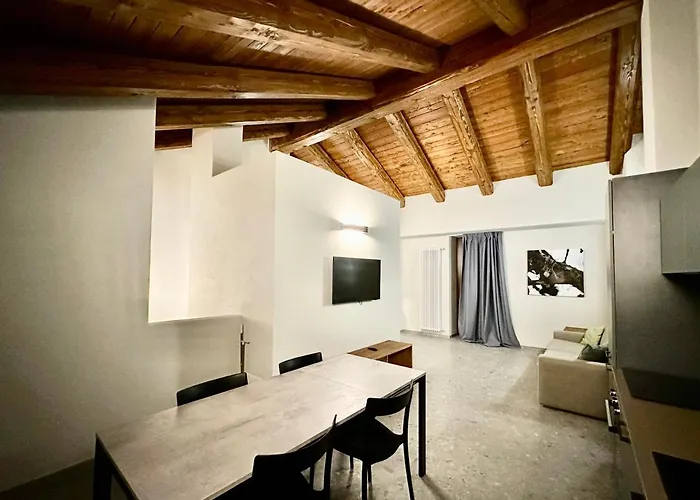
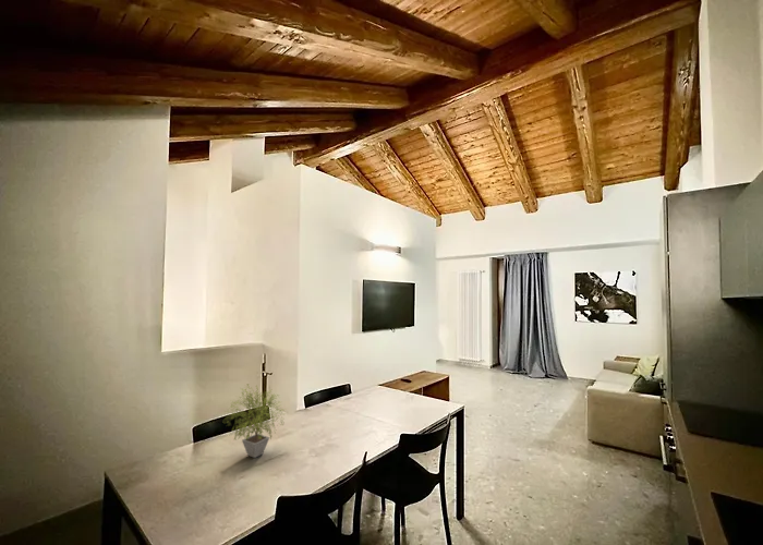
+ potted plant (255, 420)
